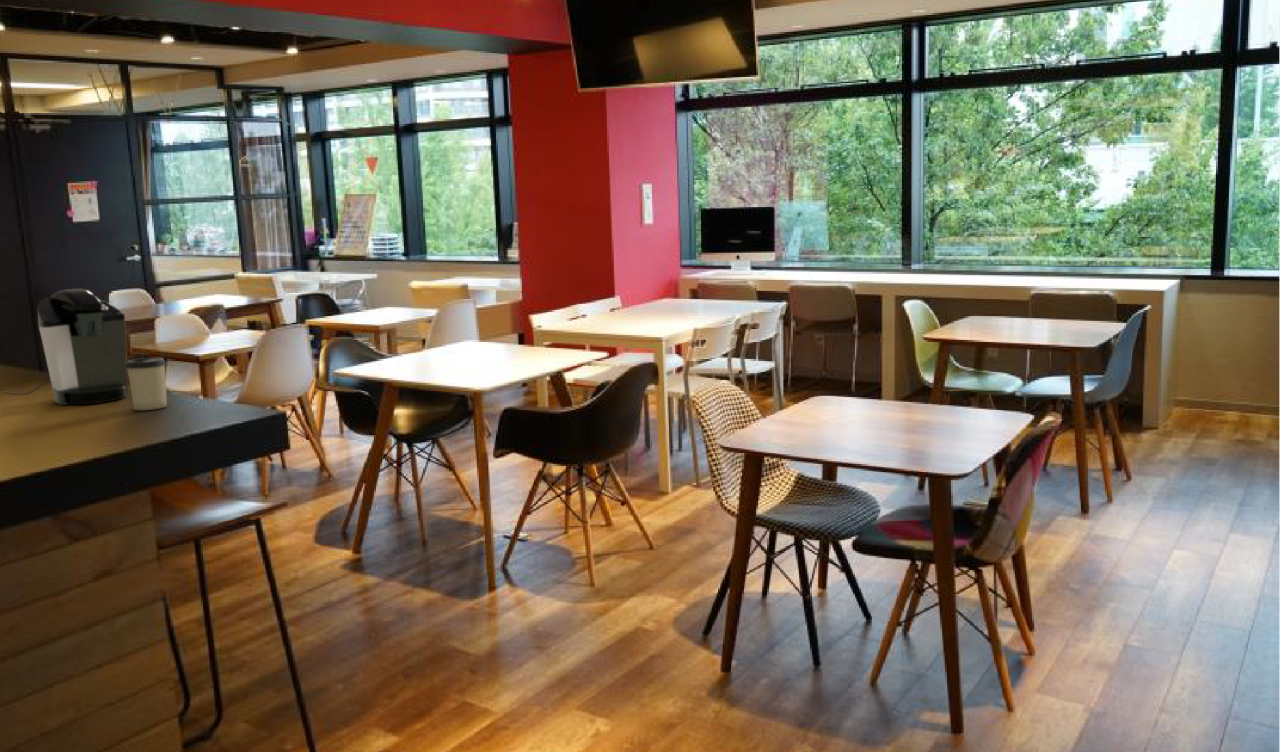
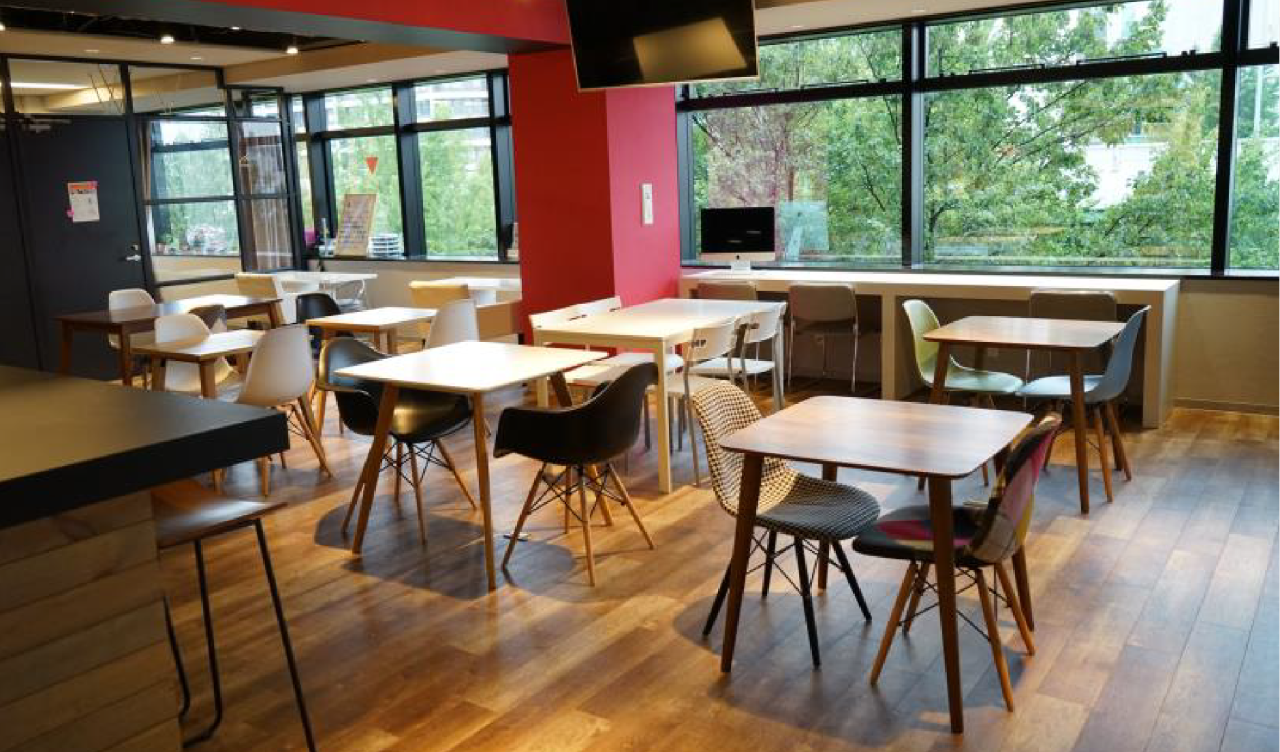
- coffee maker (59, 346)
- cup (147, 383)
